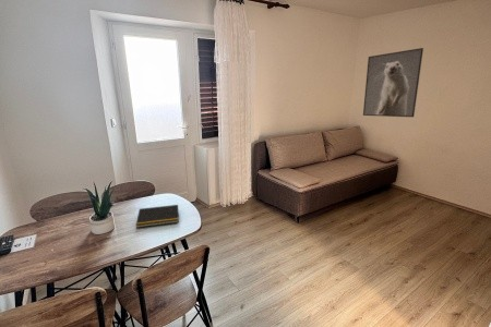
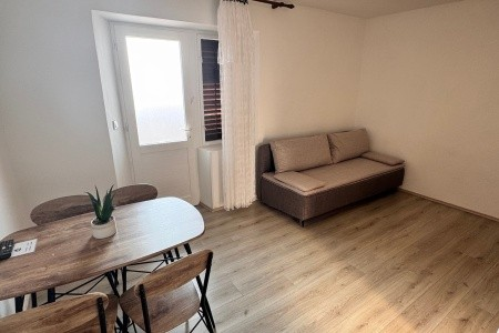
- notepad (158, 215)
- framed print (390, 85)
